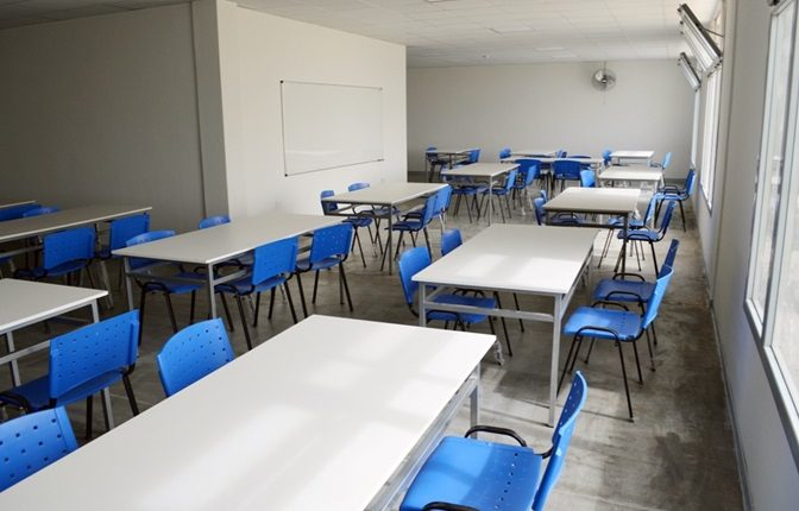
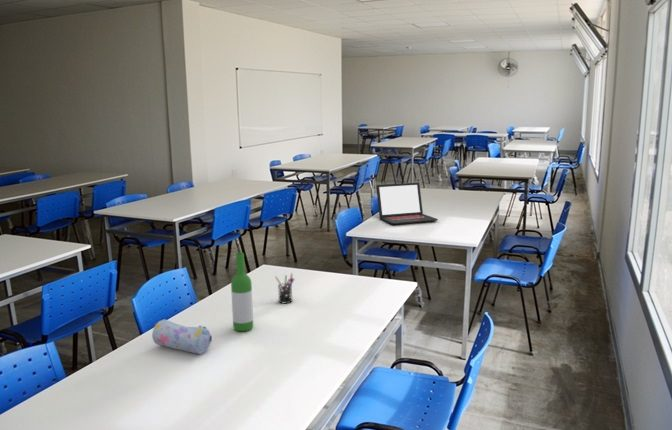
+ wine bottle (241, 291)
+ laptop (406, 202)
+ pencil case (181, 336)
+ pen holder (286, 286)
